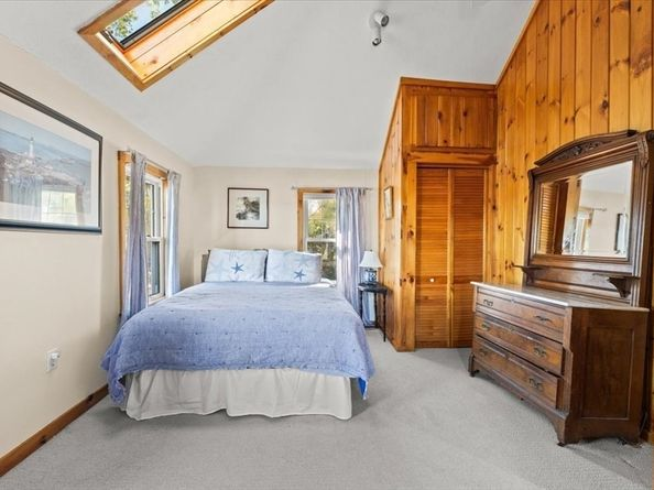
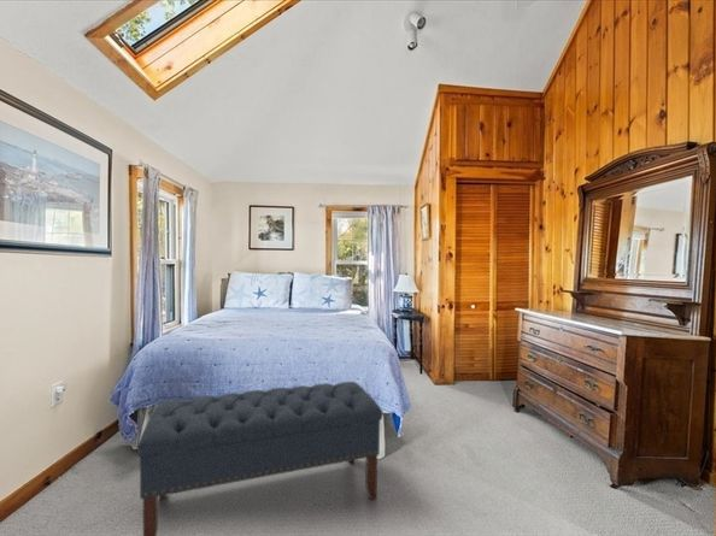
+ bench (268, 448)
